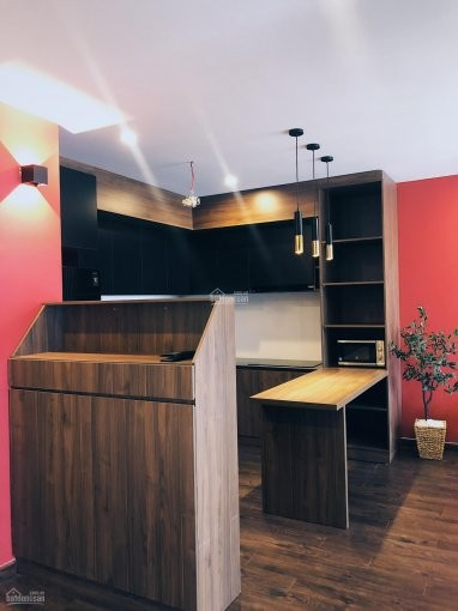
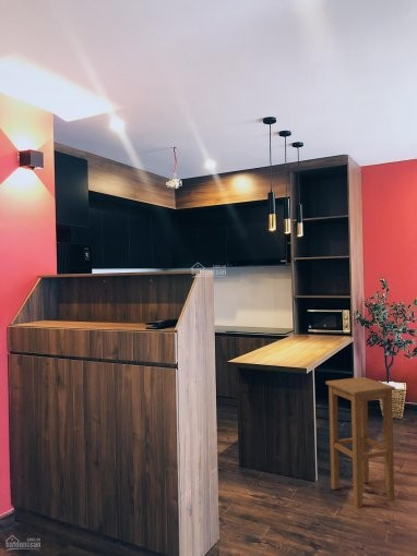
+ stool (360, 438)
